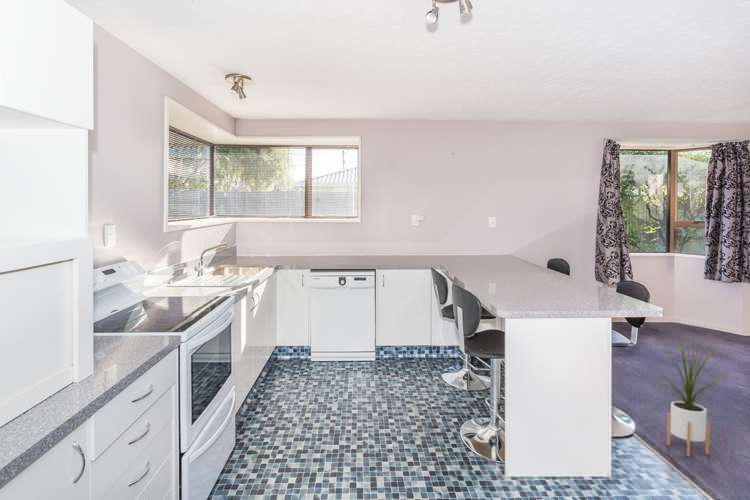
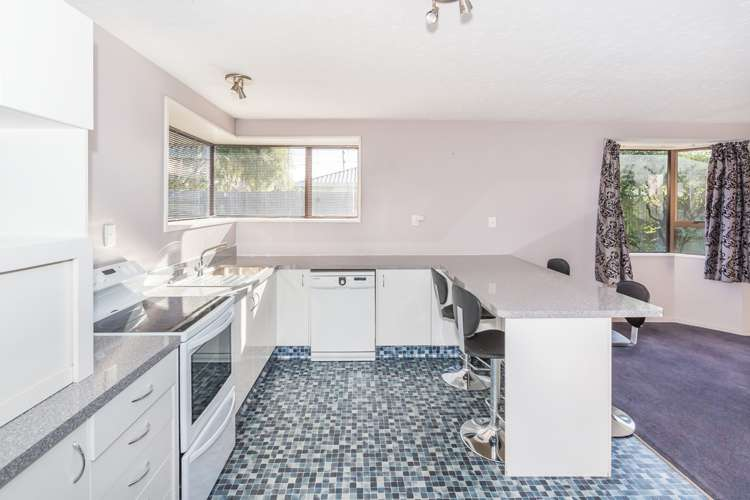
- house plant (687, 392)
